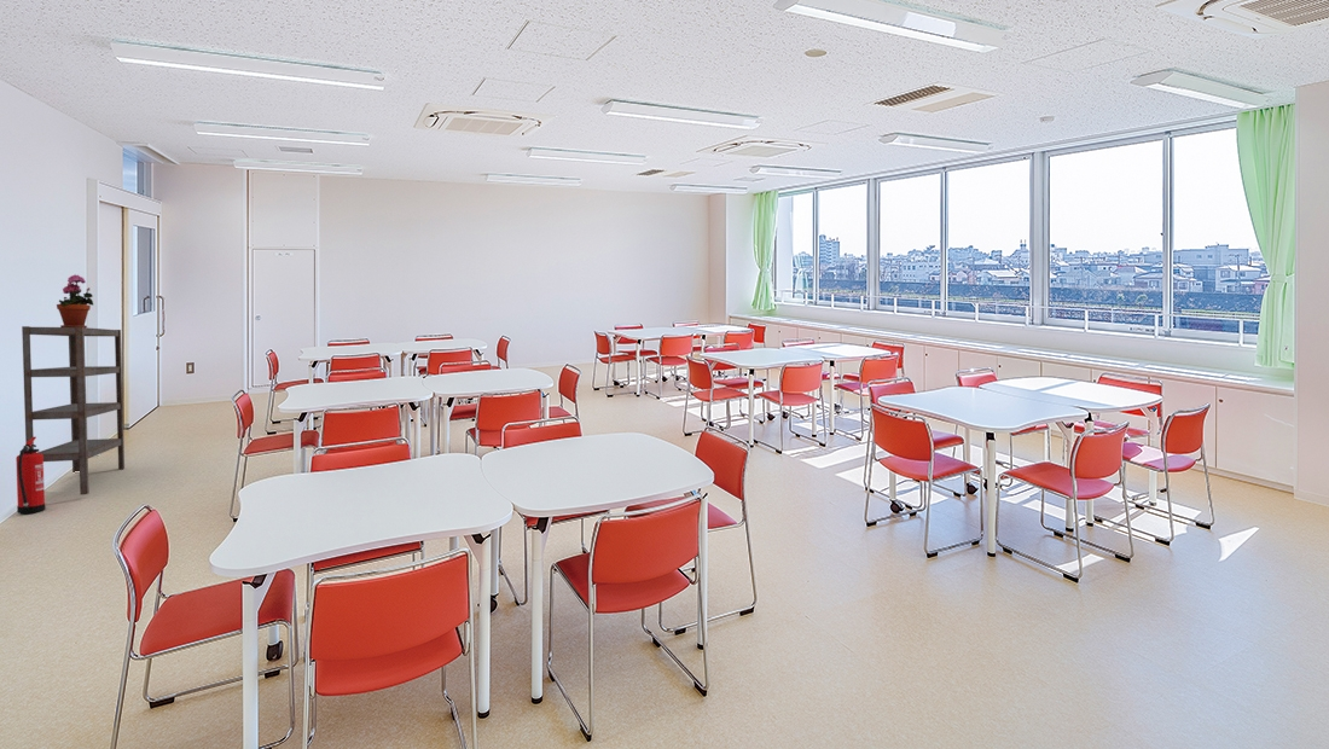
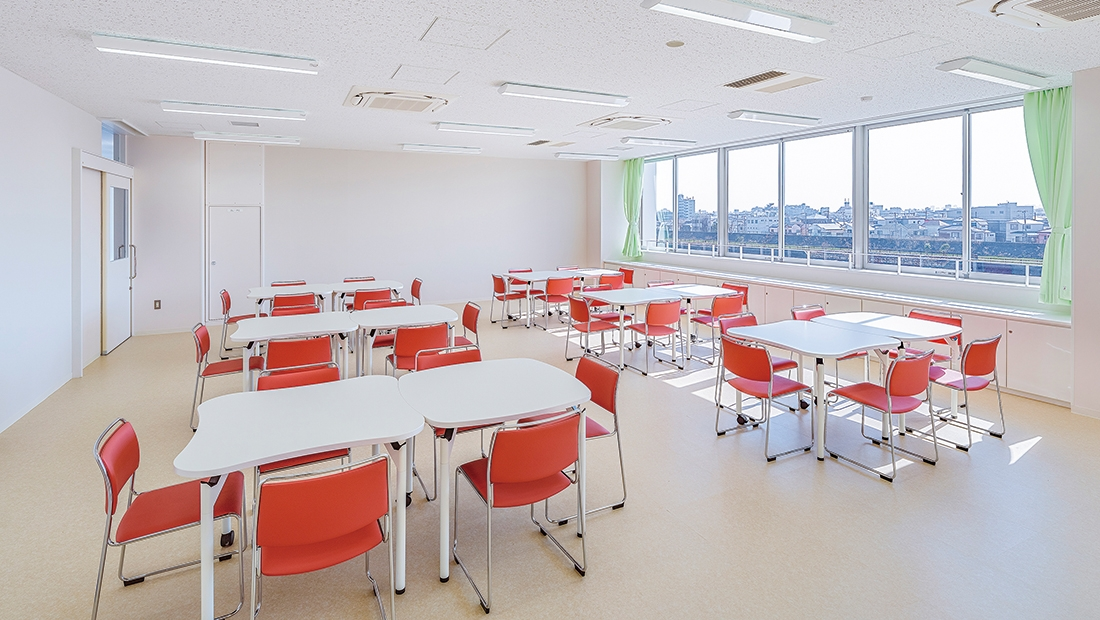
- potted plant (75, 301)
- fire extinguisher (28, 475)
- shelving unit (77, 406)
